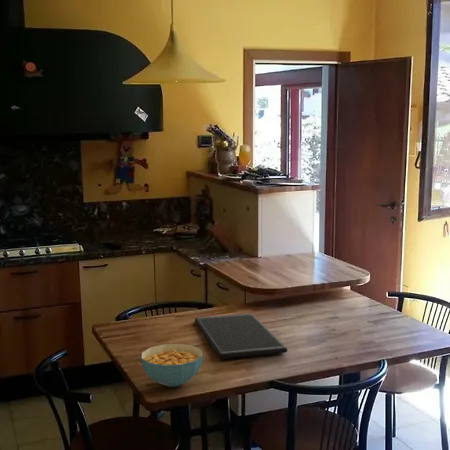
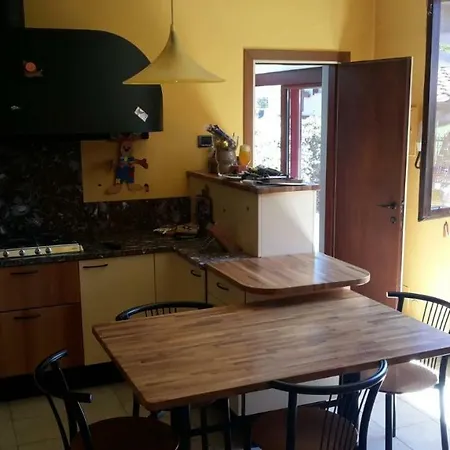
- cutting board (237, 334)
- cereal bowl (172, 368)
